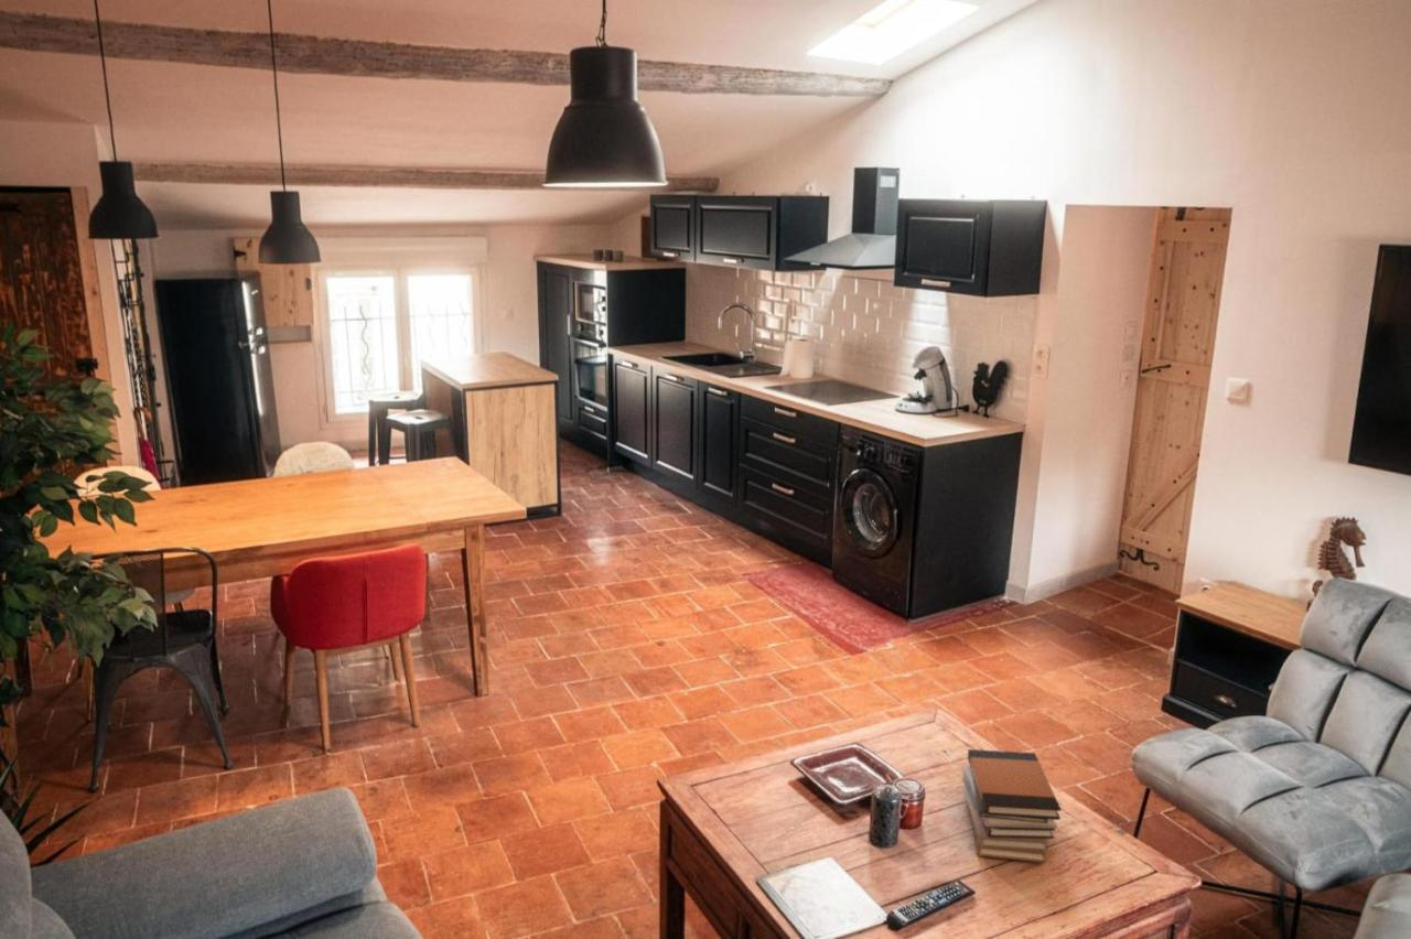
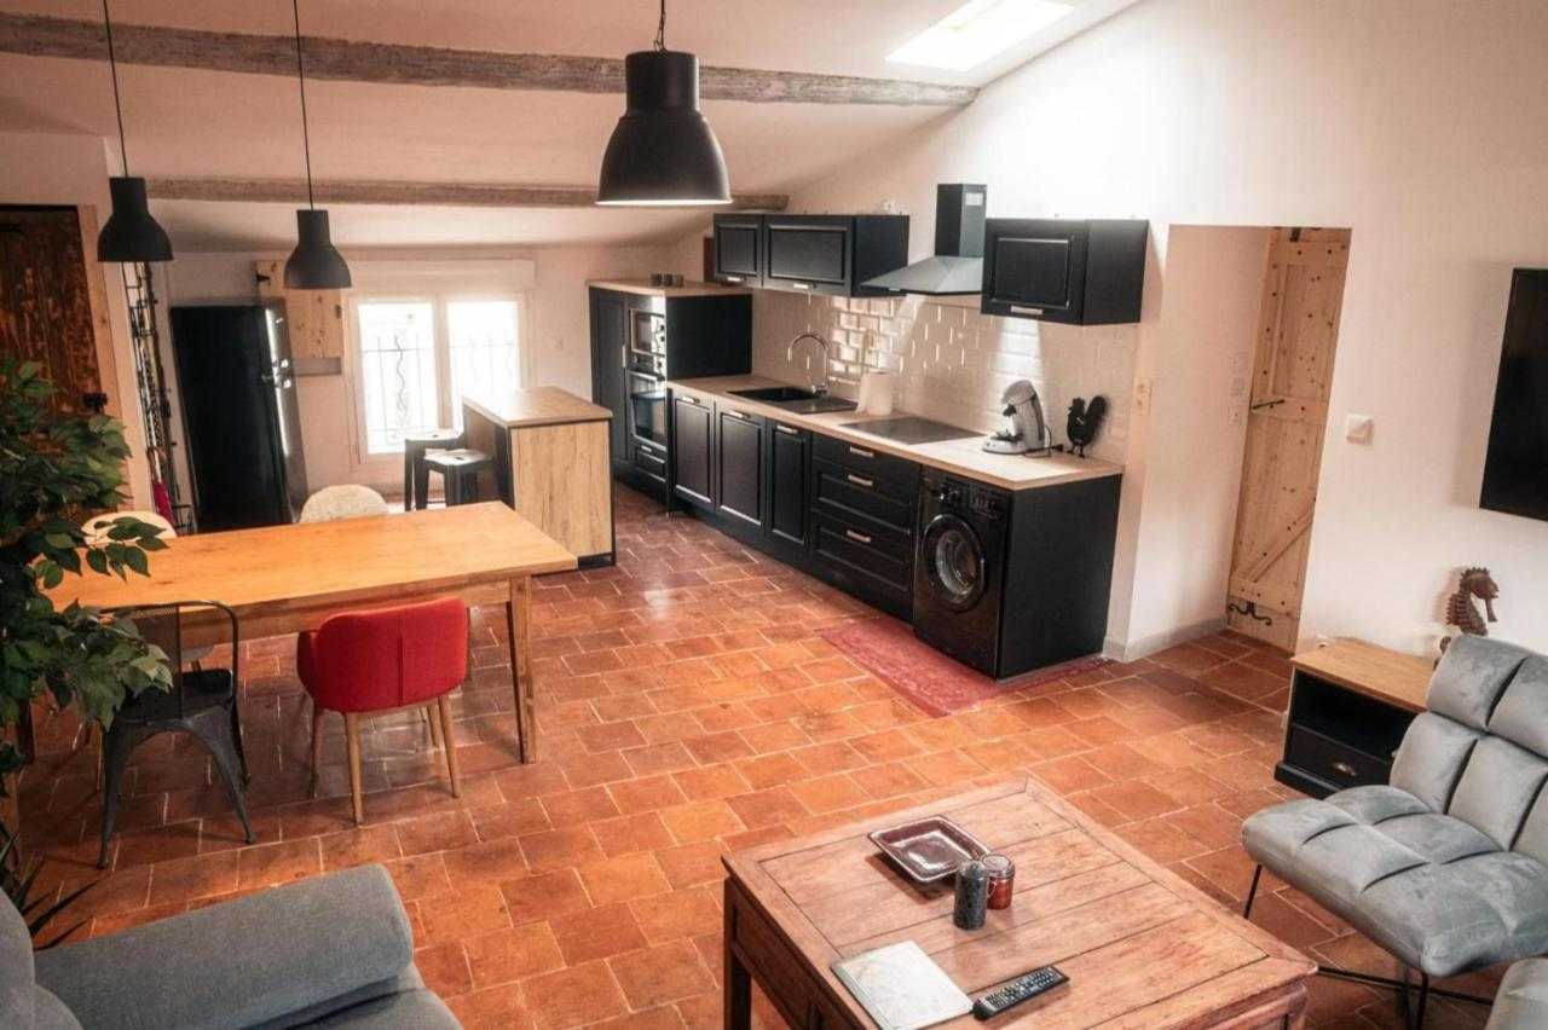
- book stack (1008, 802)
